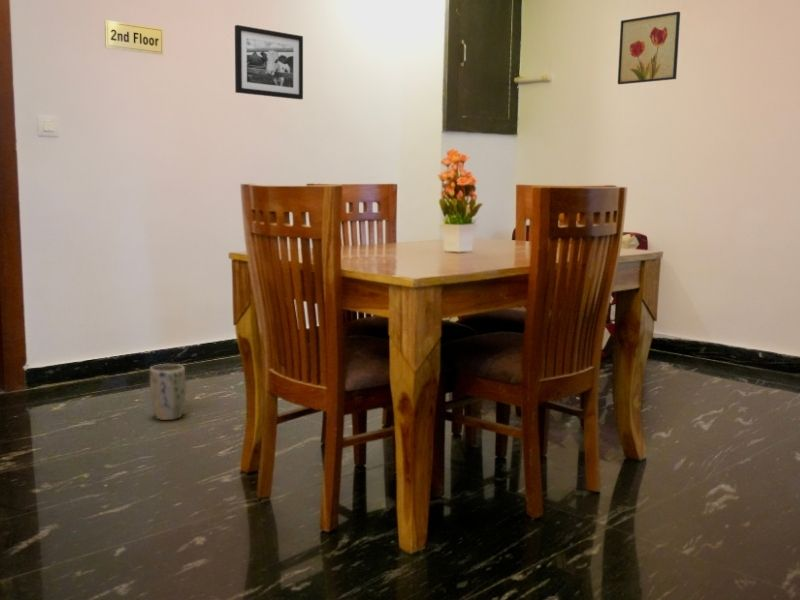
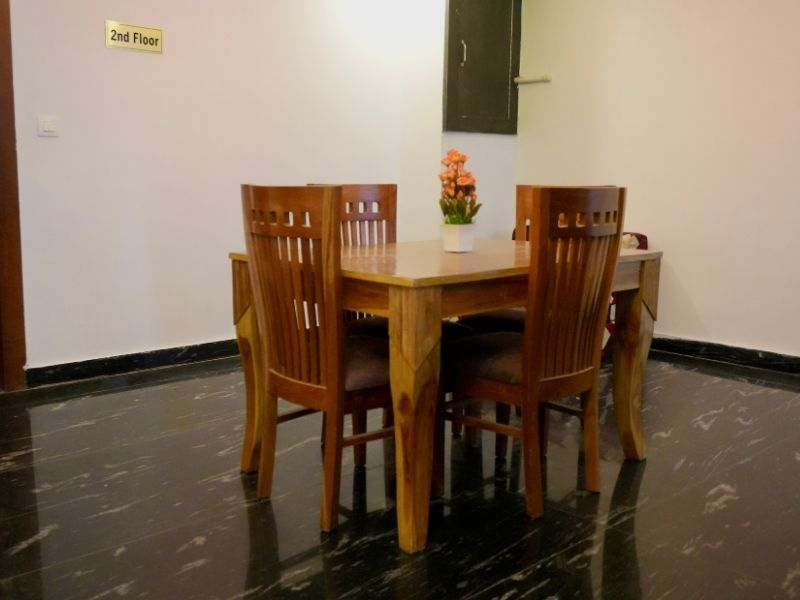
- picture frame (270, 63)
- plant pot (167, 392)
- wall art (648, 49)
